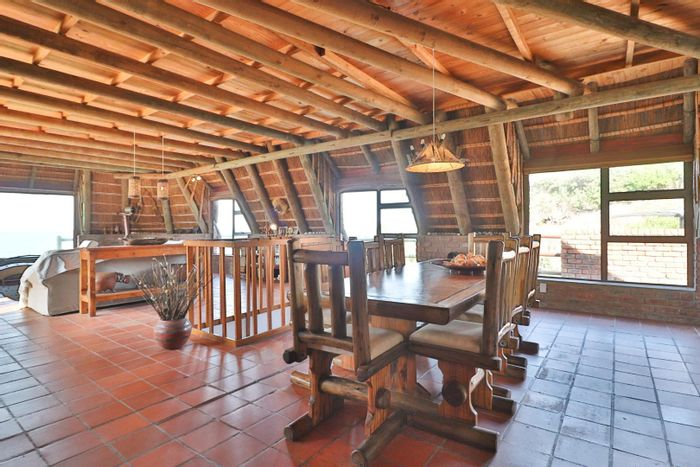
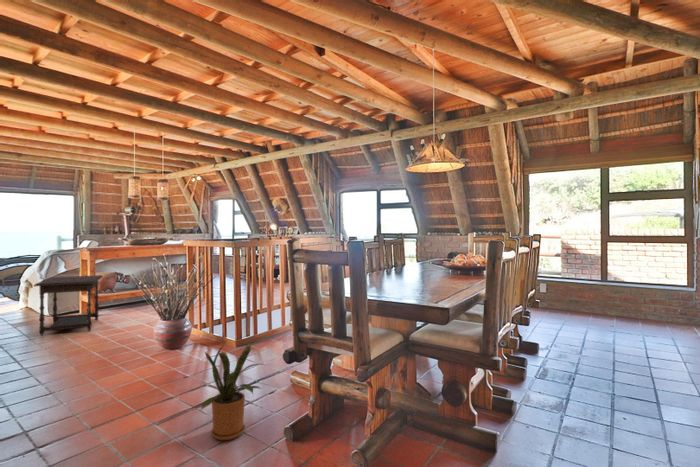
+ house plant (233, 388)
+ side table (71, 291)
